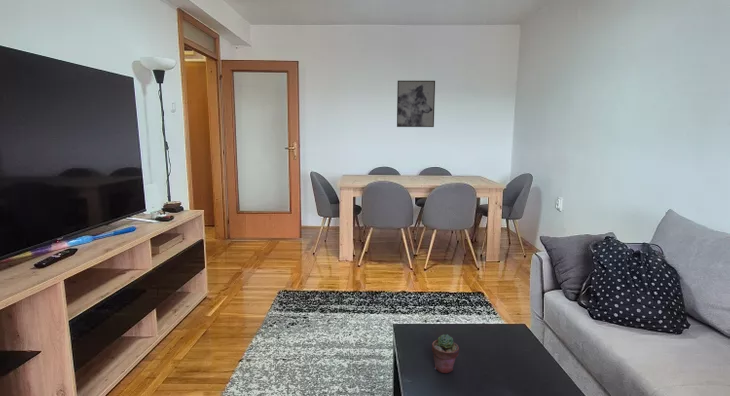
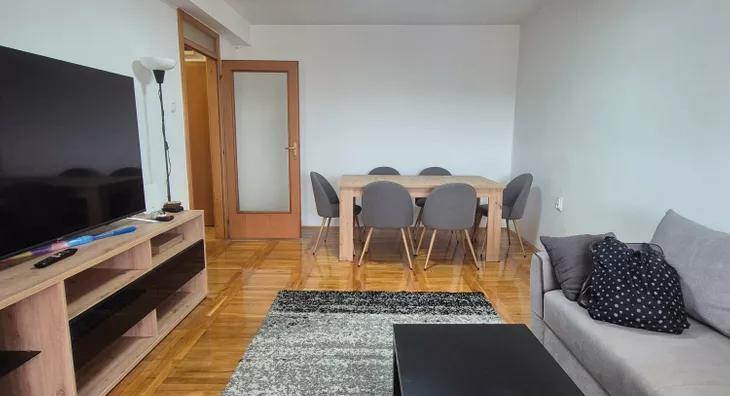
- potted succulent (445, 352)
- wall art (415, 104)
